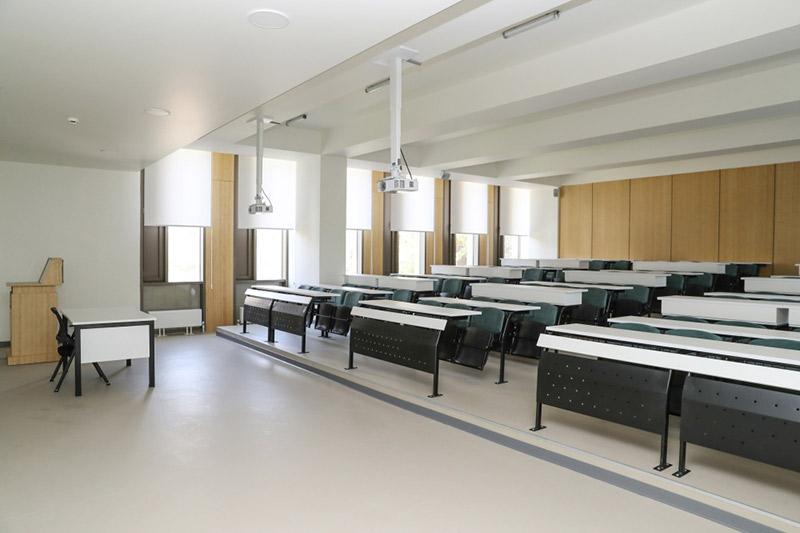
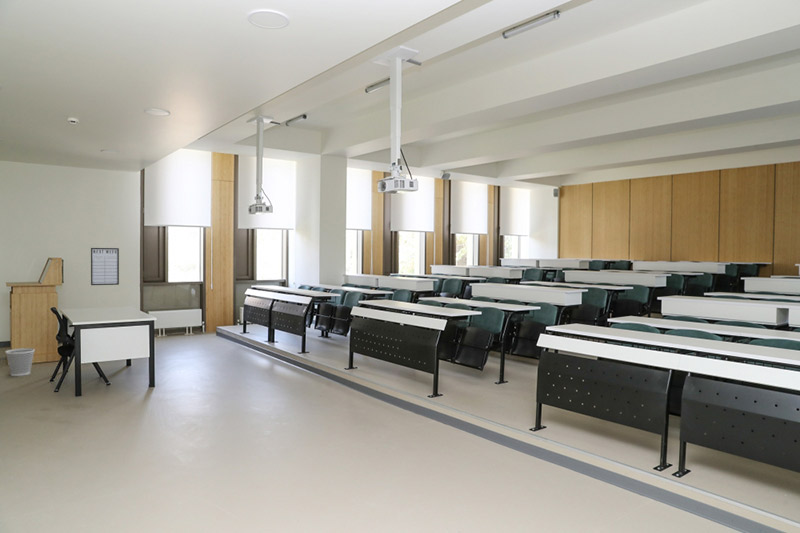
+ writing board (105, 266)
+ wastebasket (20, 362)
